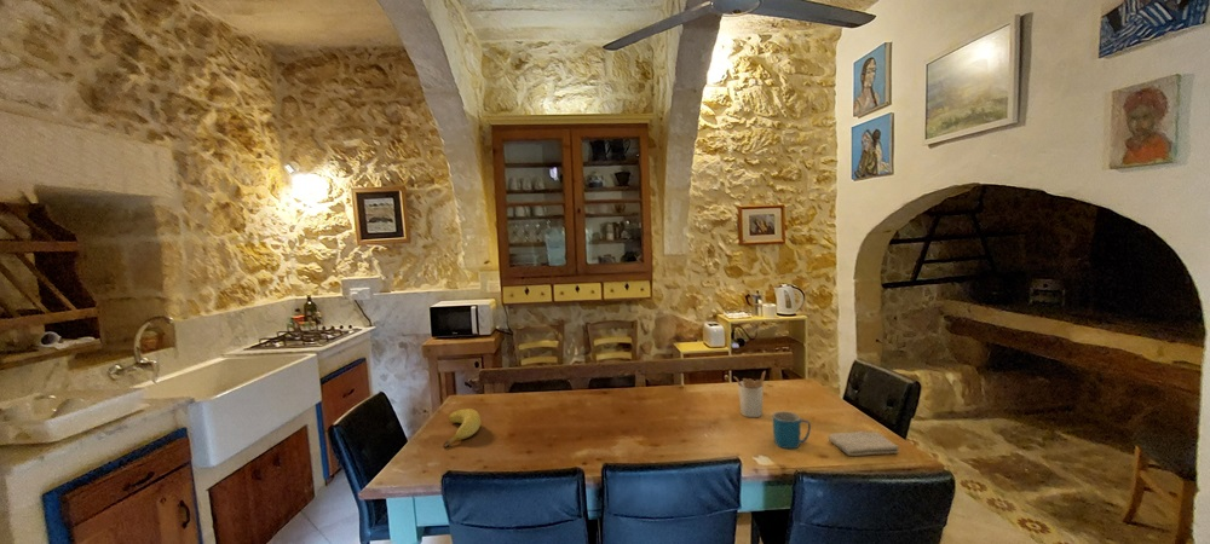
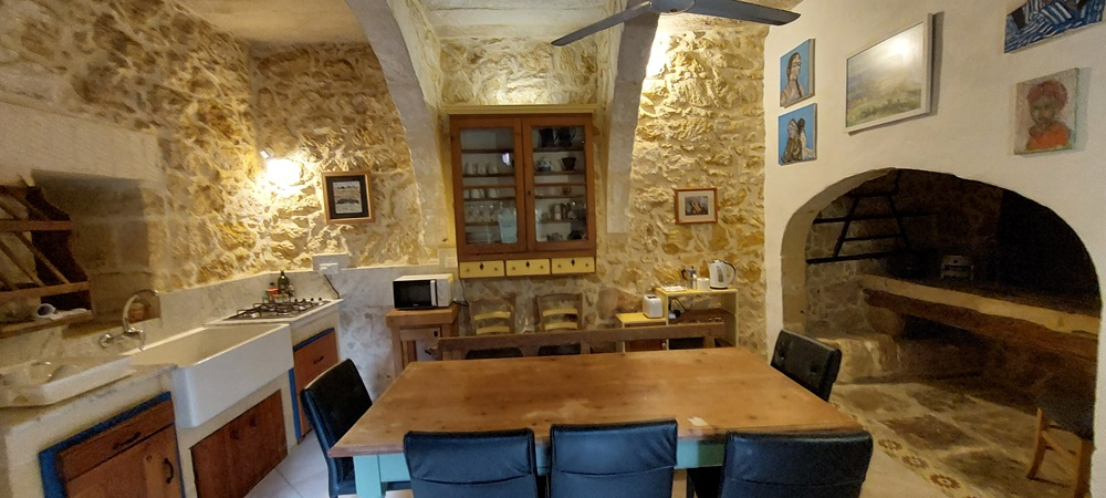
- mug (791, 429)
- washcloth (863, 442)
- utensil holder (751, 394)
- banana (455, 421)
